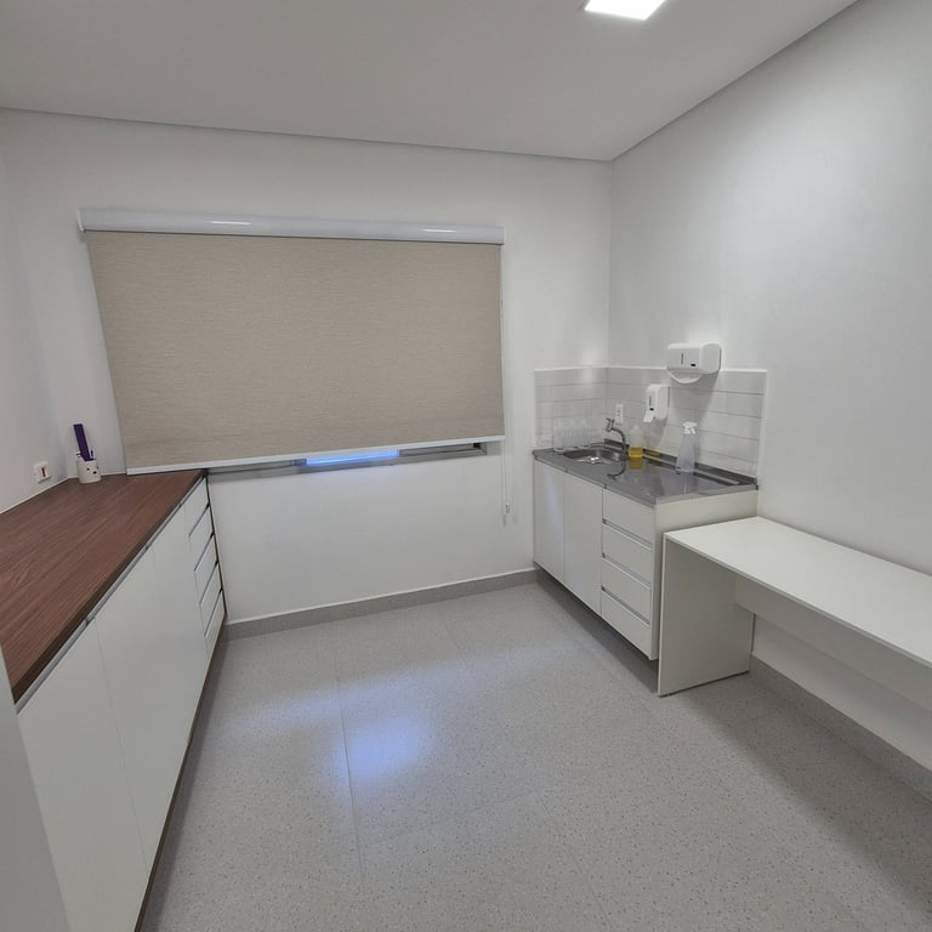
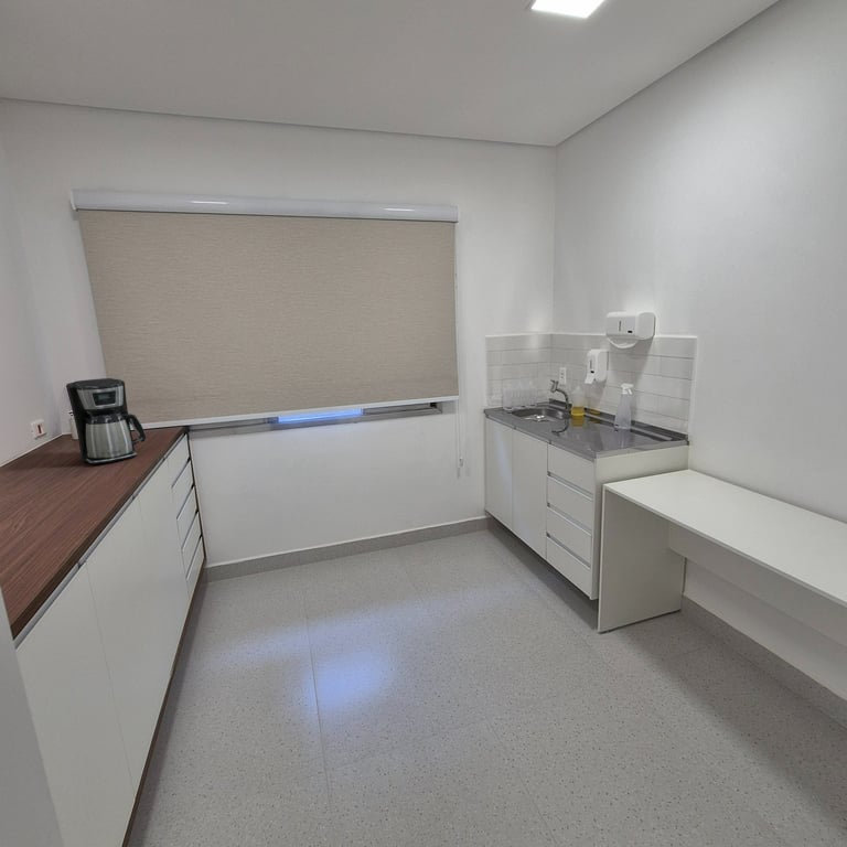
+ coffee maker (108, 417)
